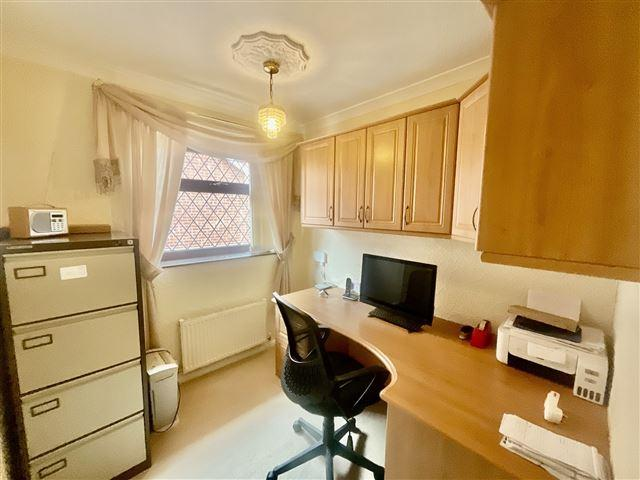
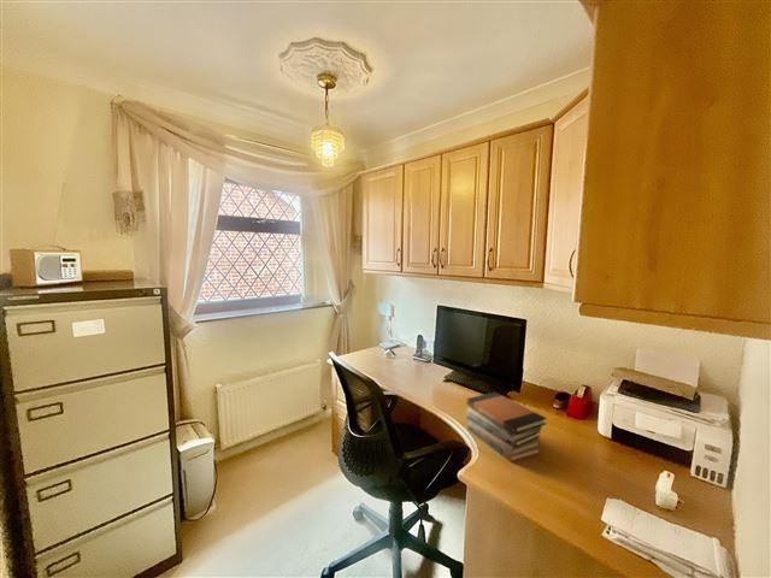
+ book stack (502, 423)
